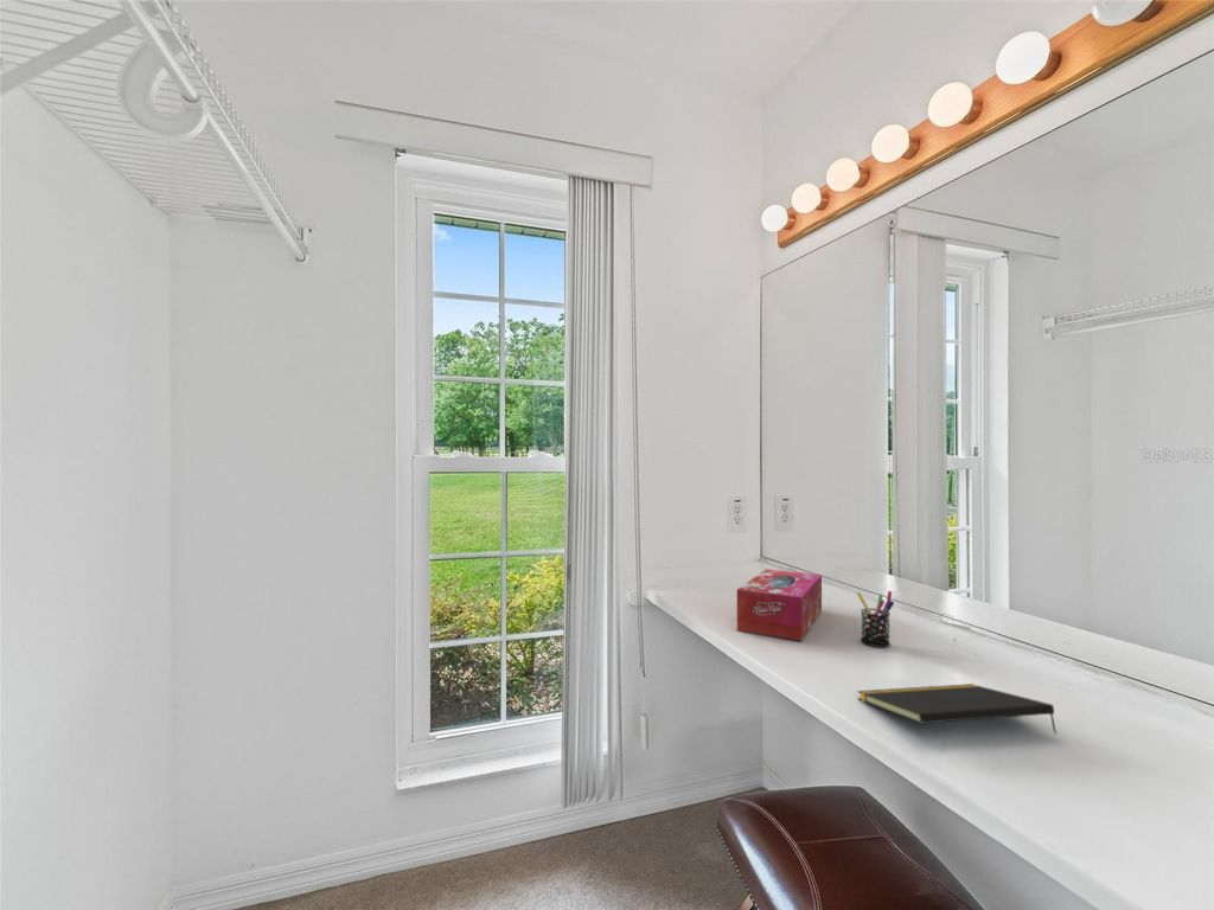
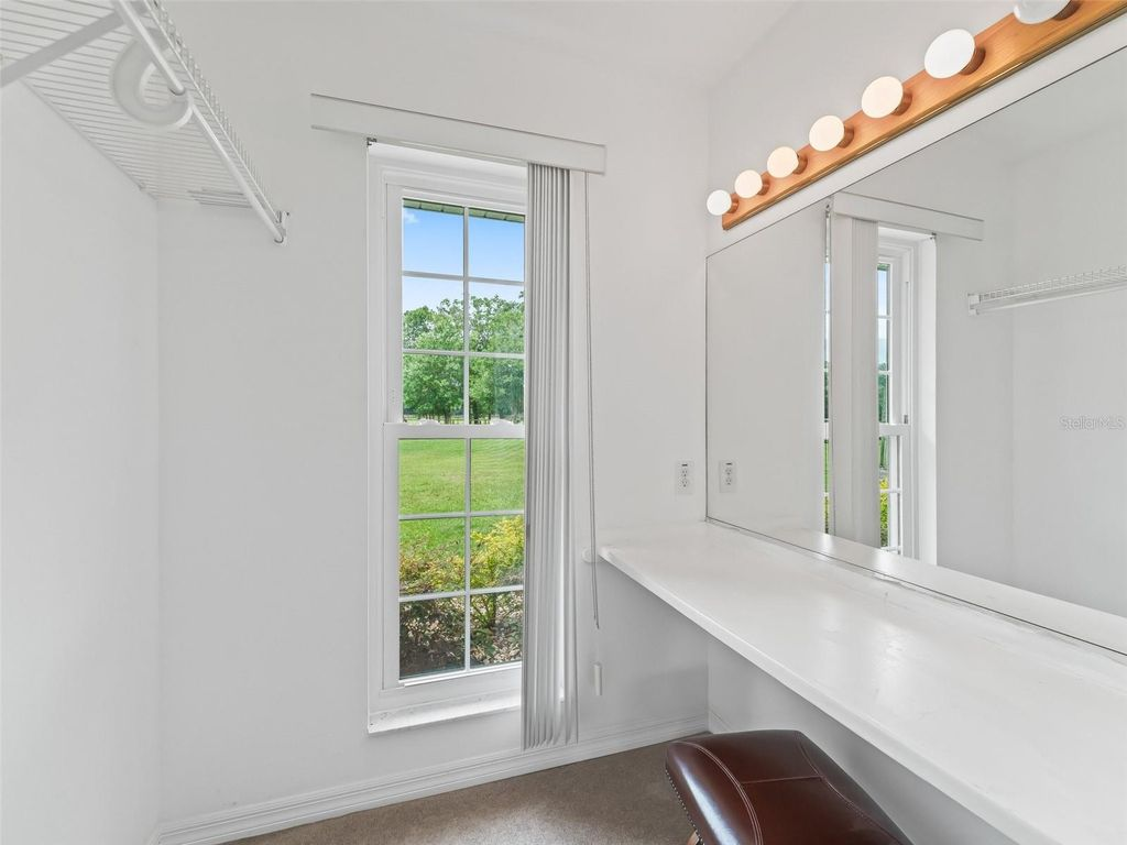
- pen holder (877, 615)
- tissue box (781, 601)
- notepad (948, 701)
